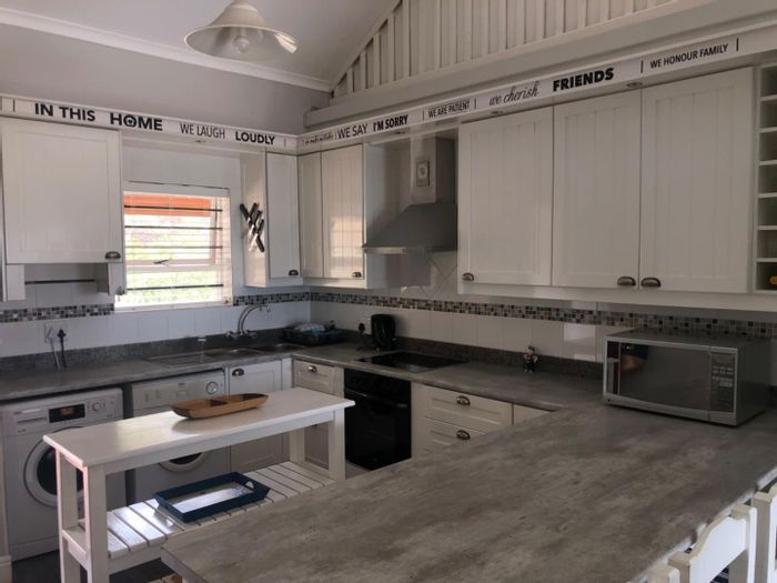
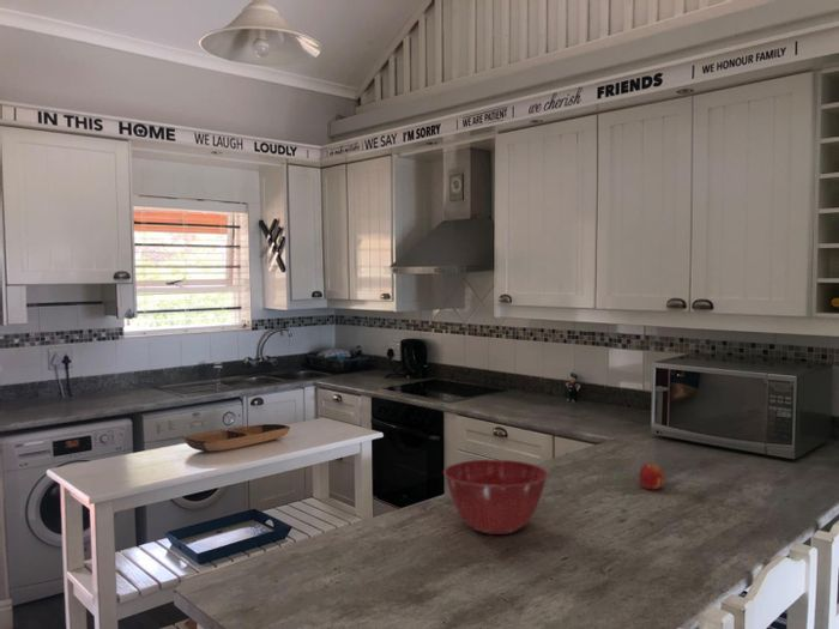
+ mixing bowl (495, 497)
+ fruit (651, 476)
